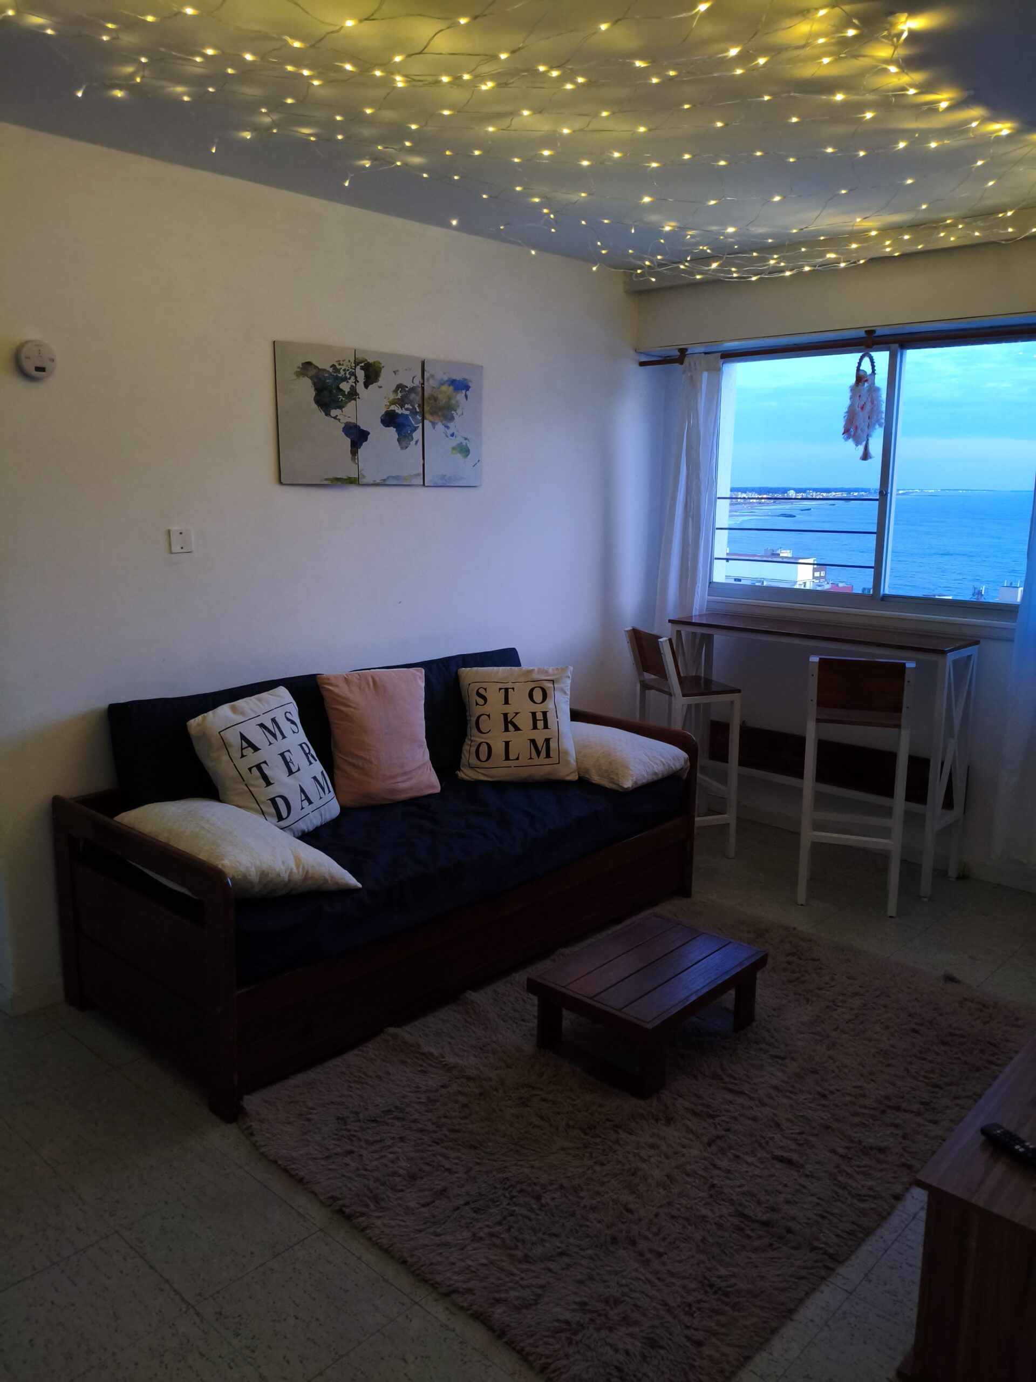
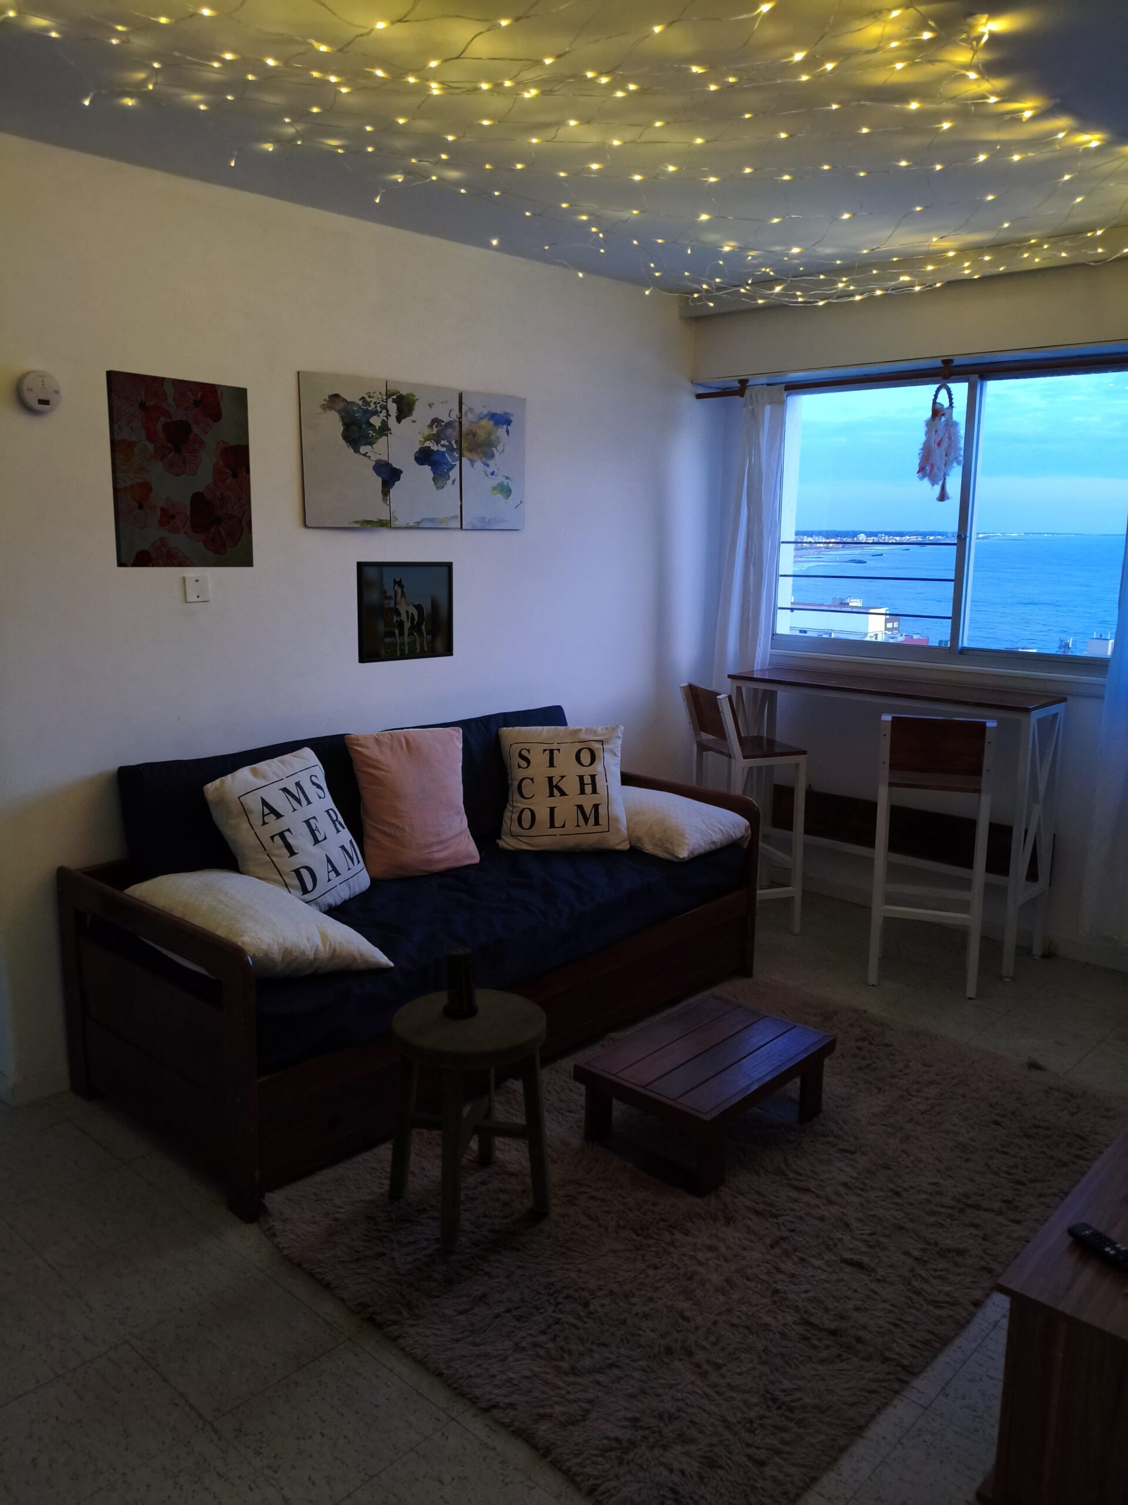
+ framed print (406, 610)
+ candle (460, 980)
+ wall art (184, 474)
+ stool (469, 1109)
